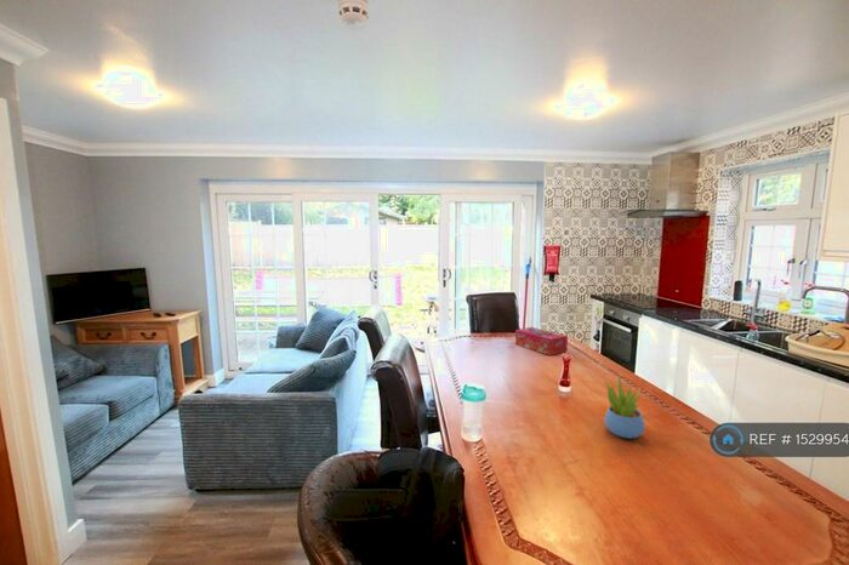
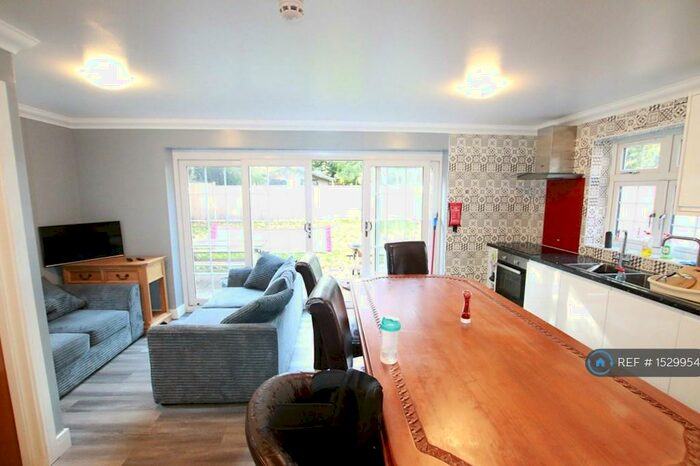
- succulent plant (623, 406)
- tissue box (540, 339)
